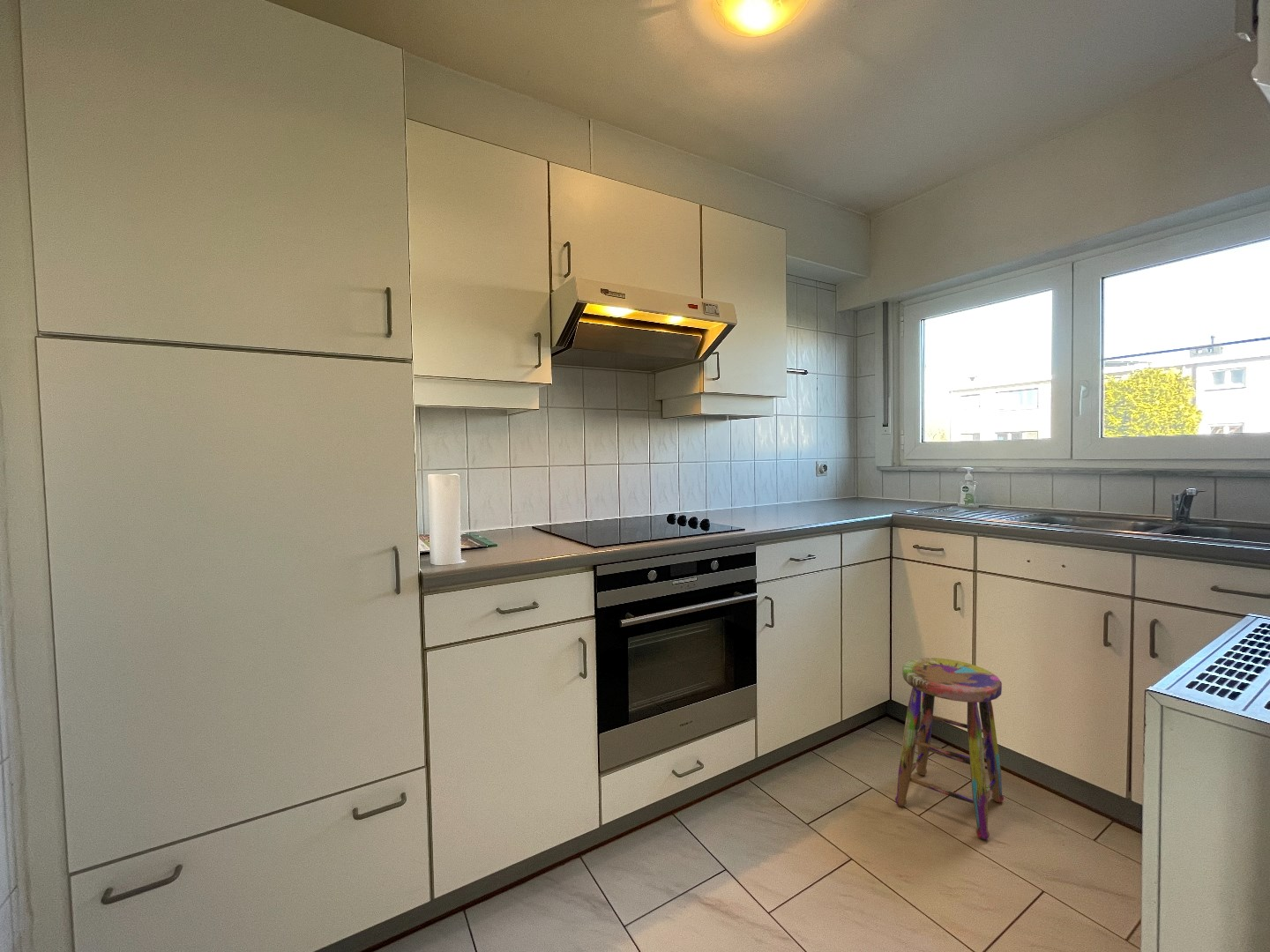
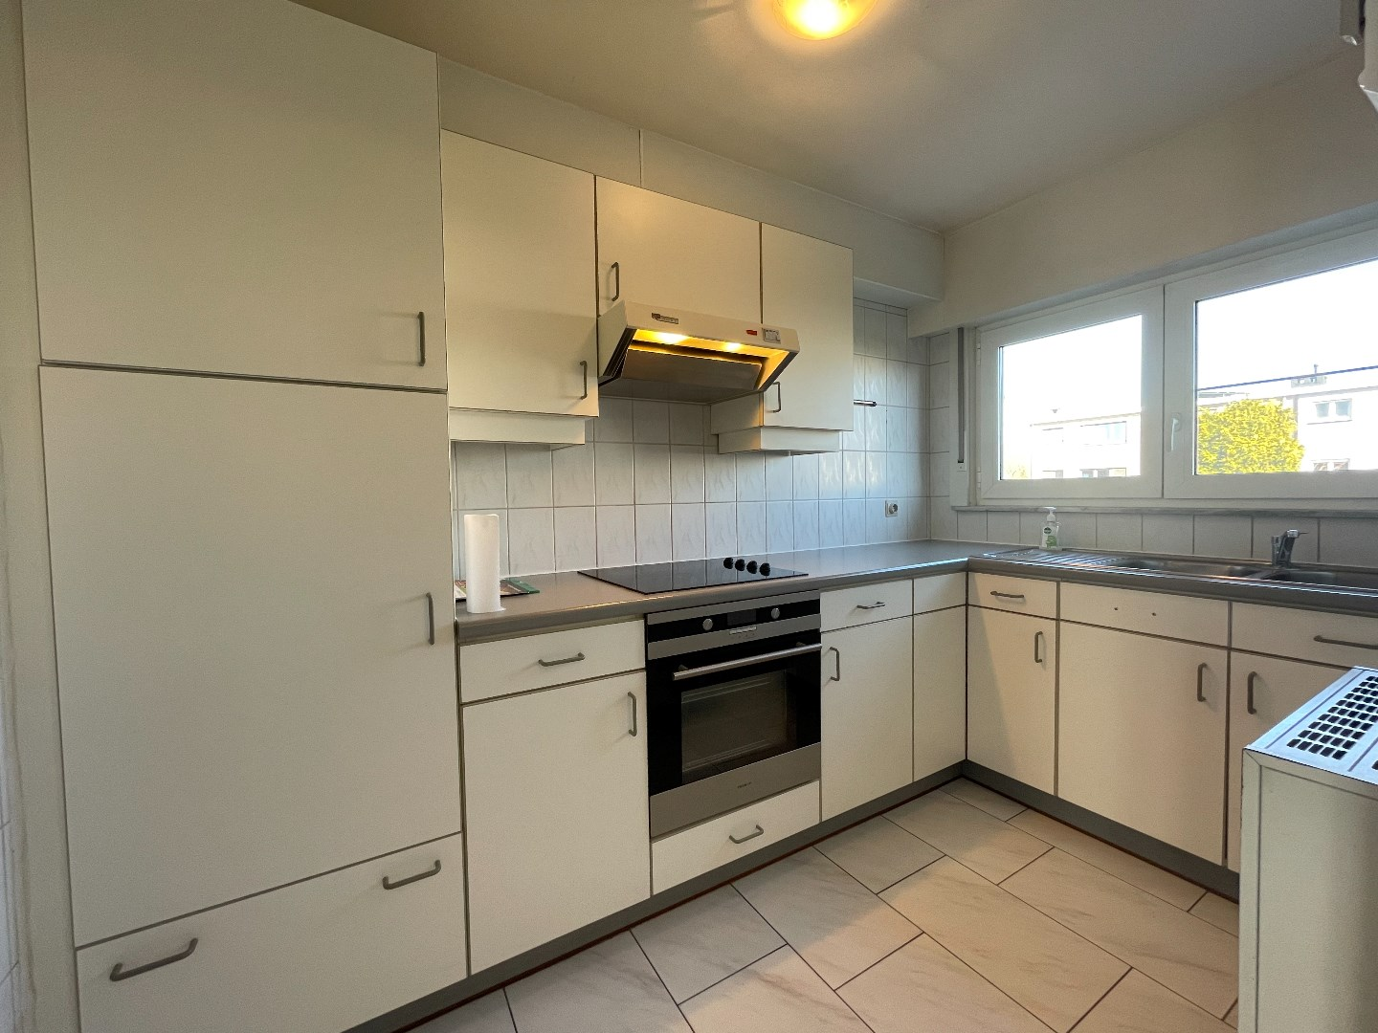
- step stool (945, 749)
